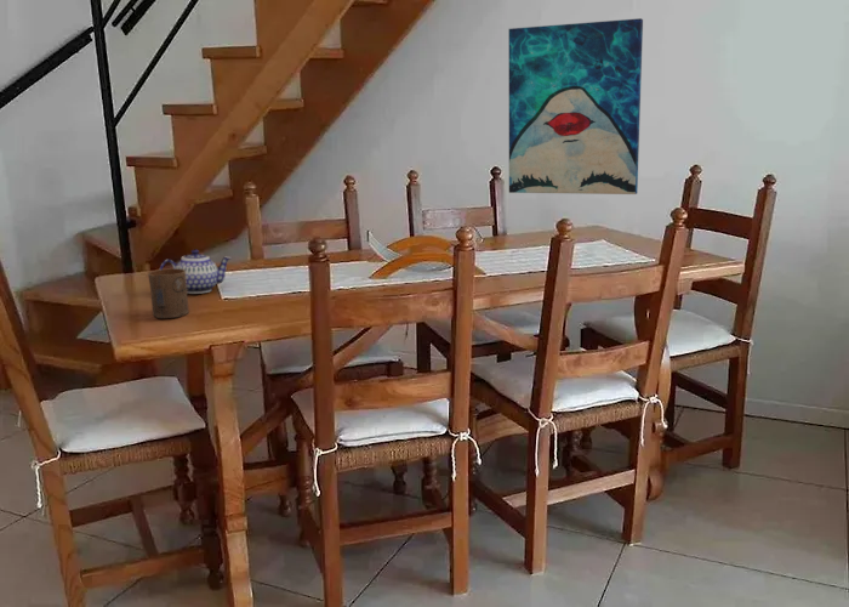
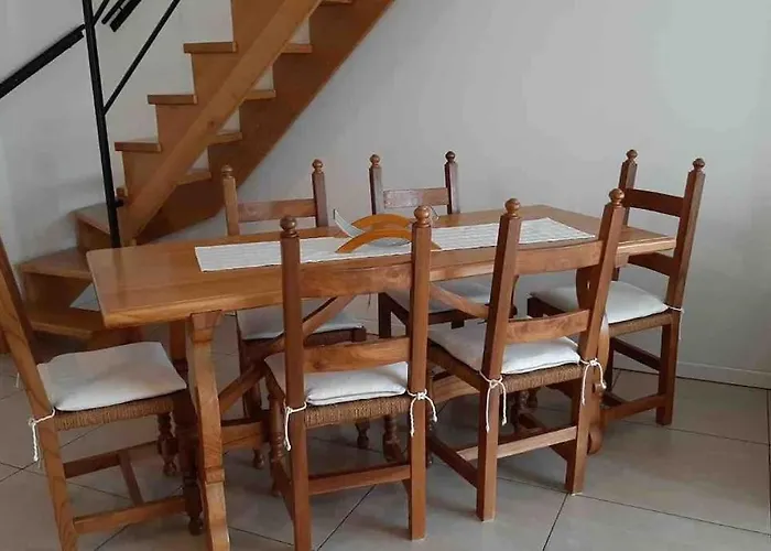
- cup (167, 293)
- teapot (195, 270)
- wall art (572, 110)
